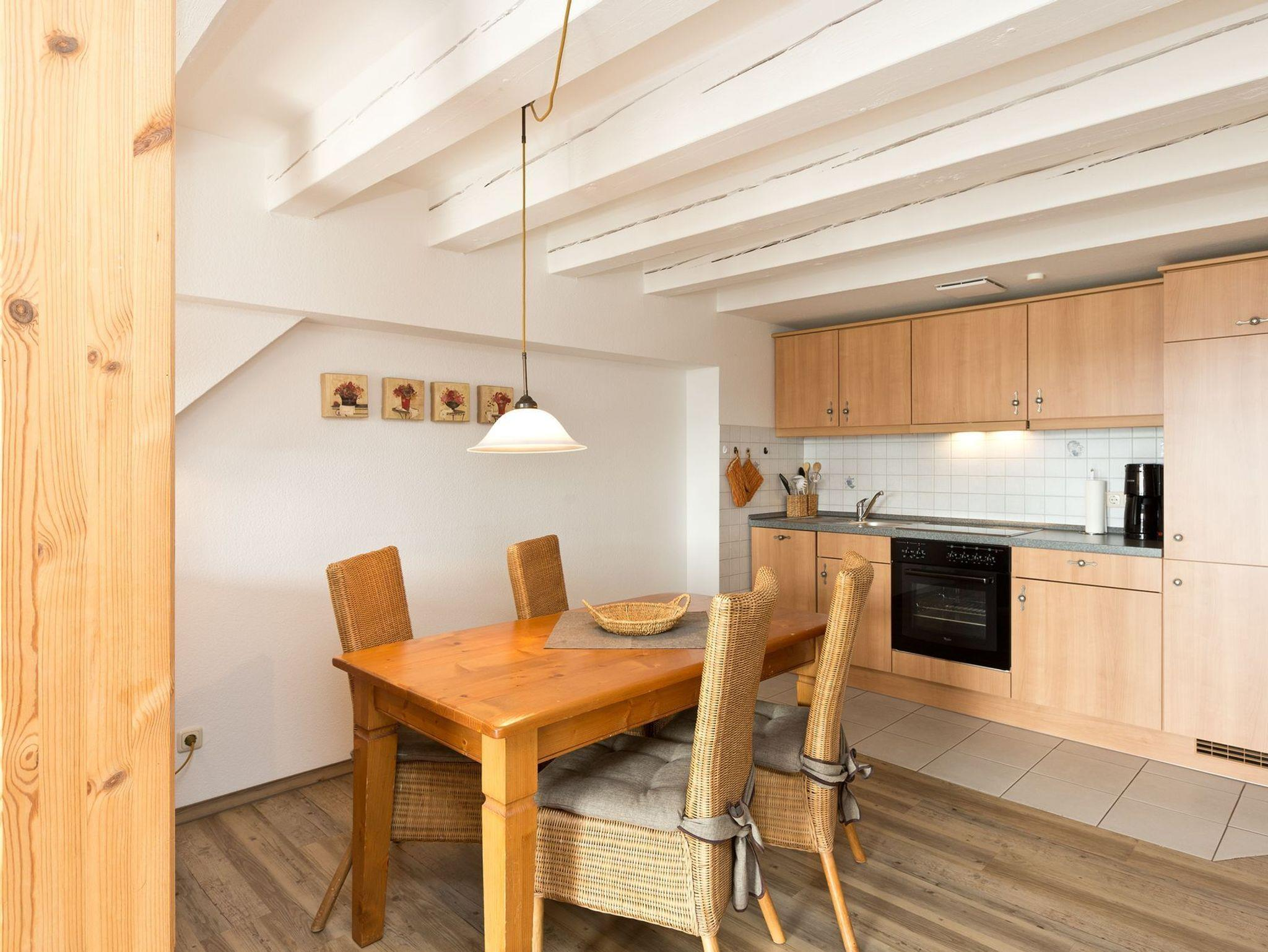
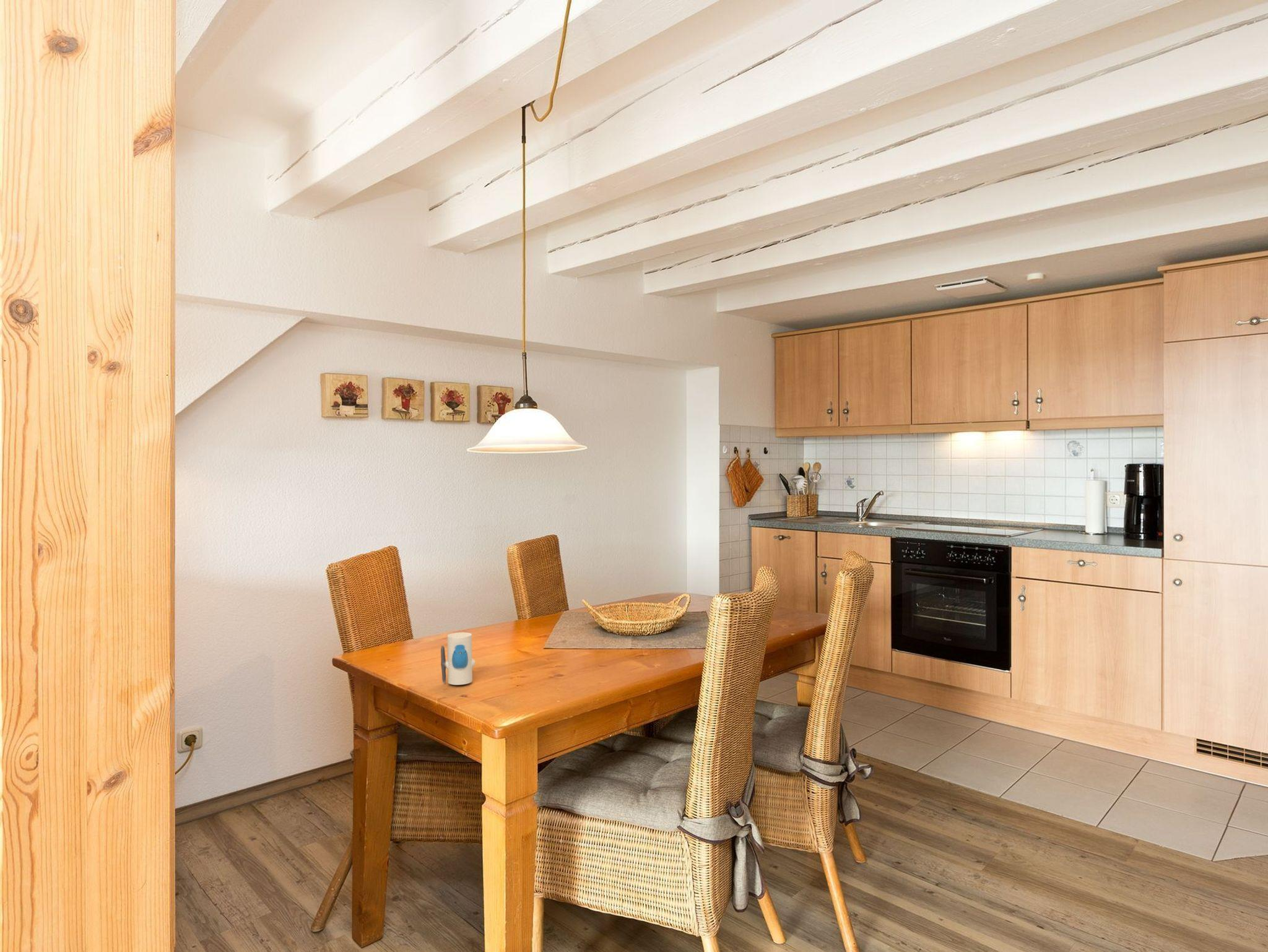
+ toy (458, 660)
